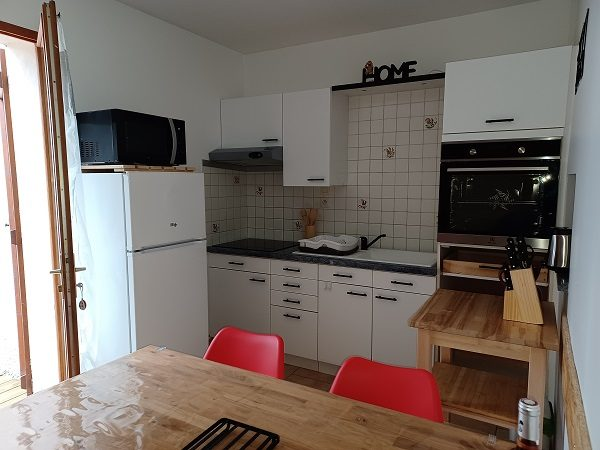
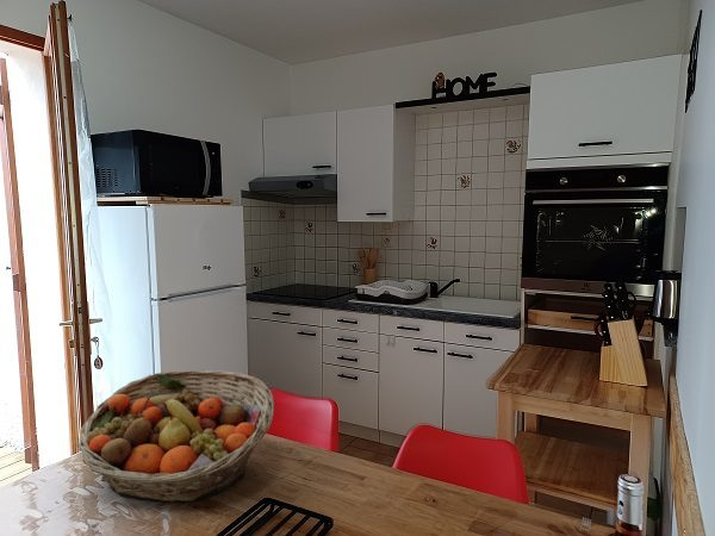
+ fruit basket (180, 430)
